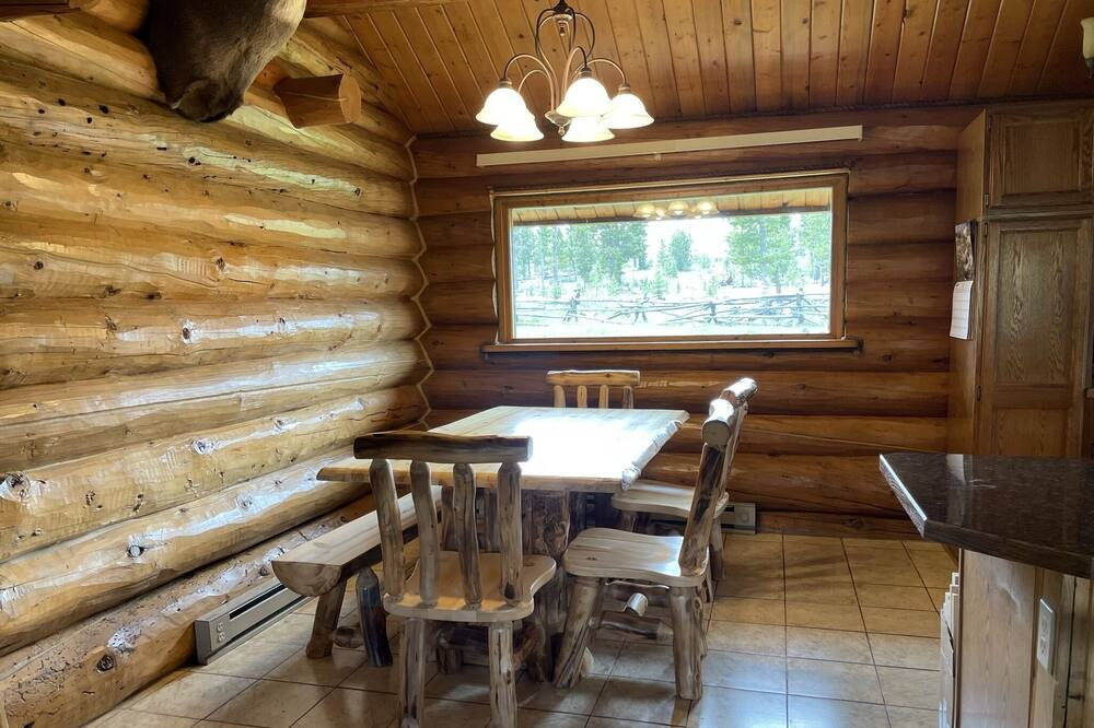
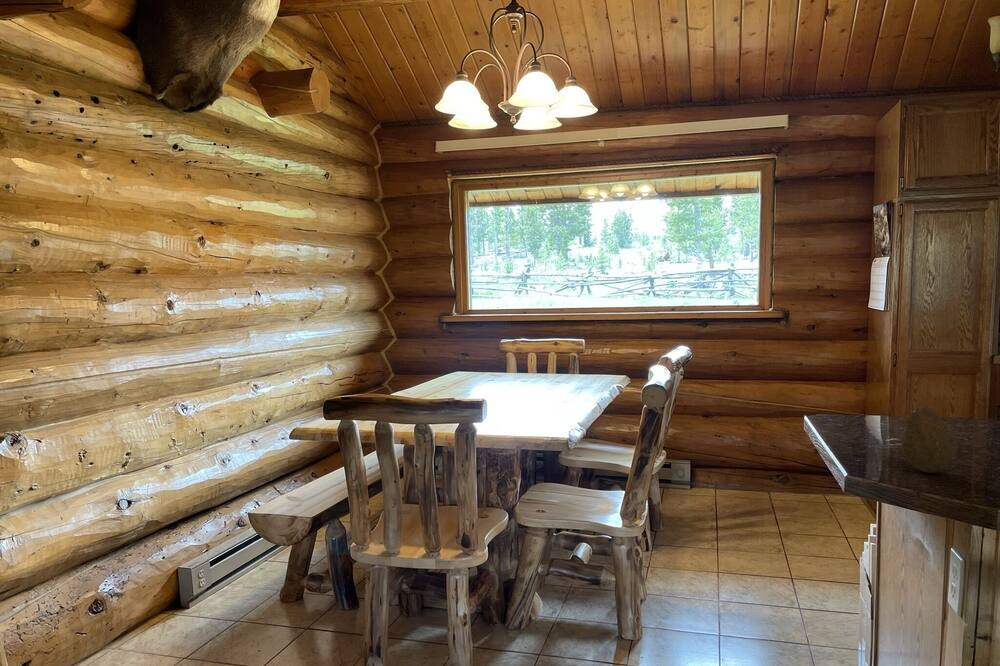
+ fruit (927, 438)
